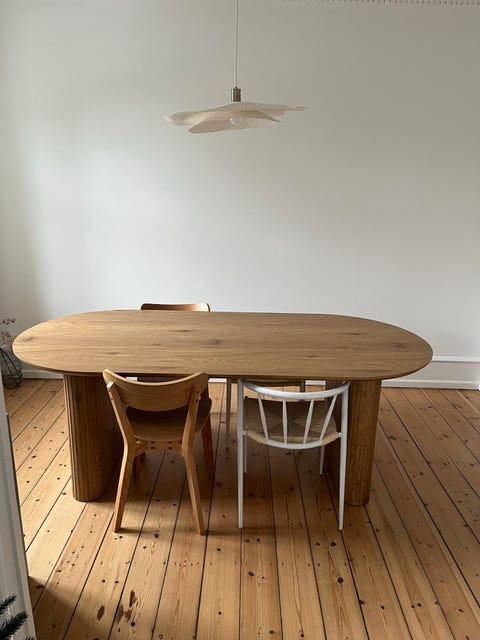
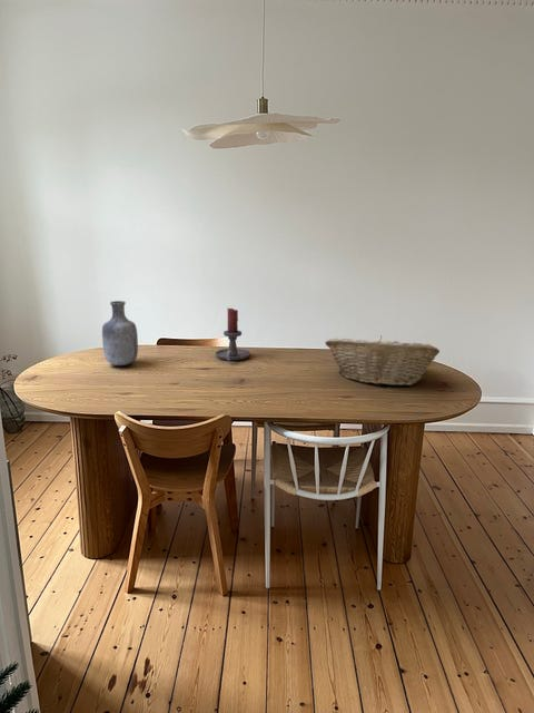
+ vase (119, 333)
+ candle holder (231, 333)
+ fruit basket (379, 355)
